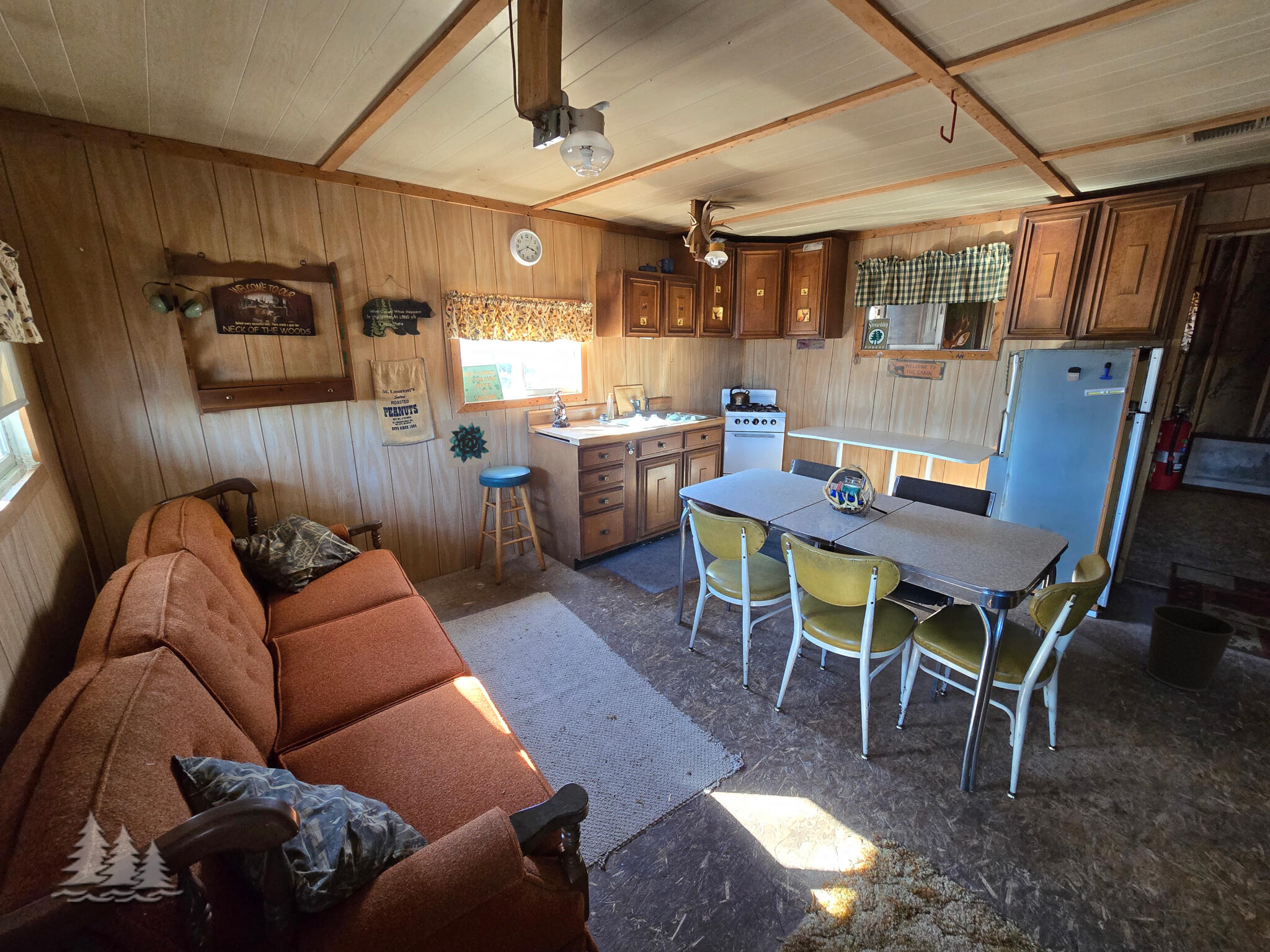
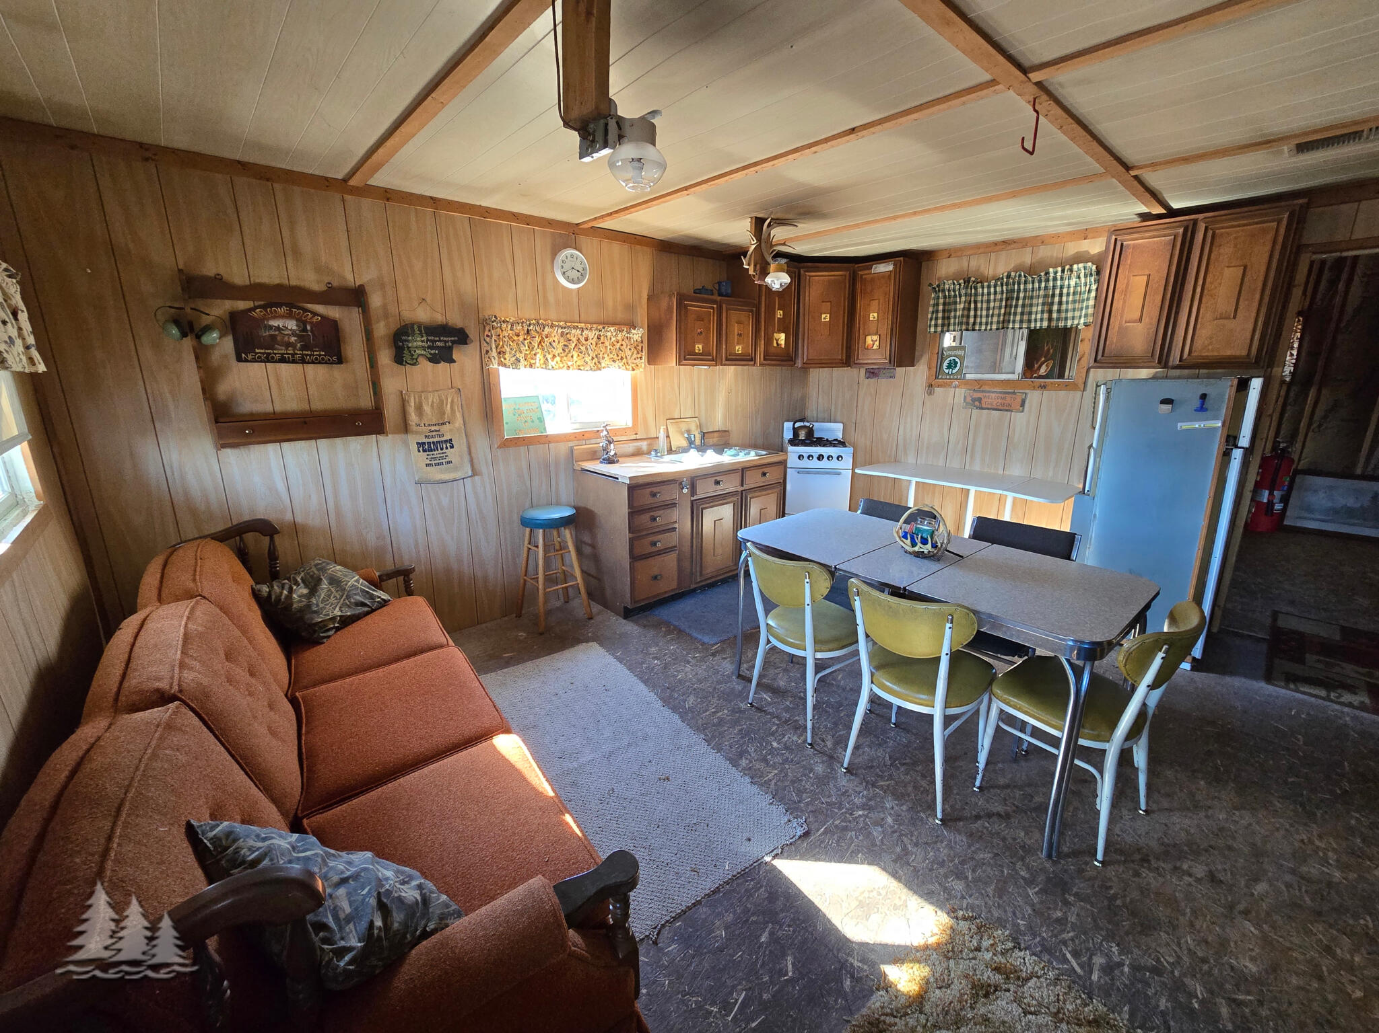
- wastebasket (1184, 649)
- wall art (468, 441)
